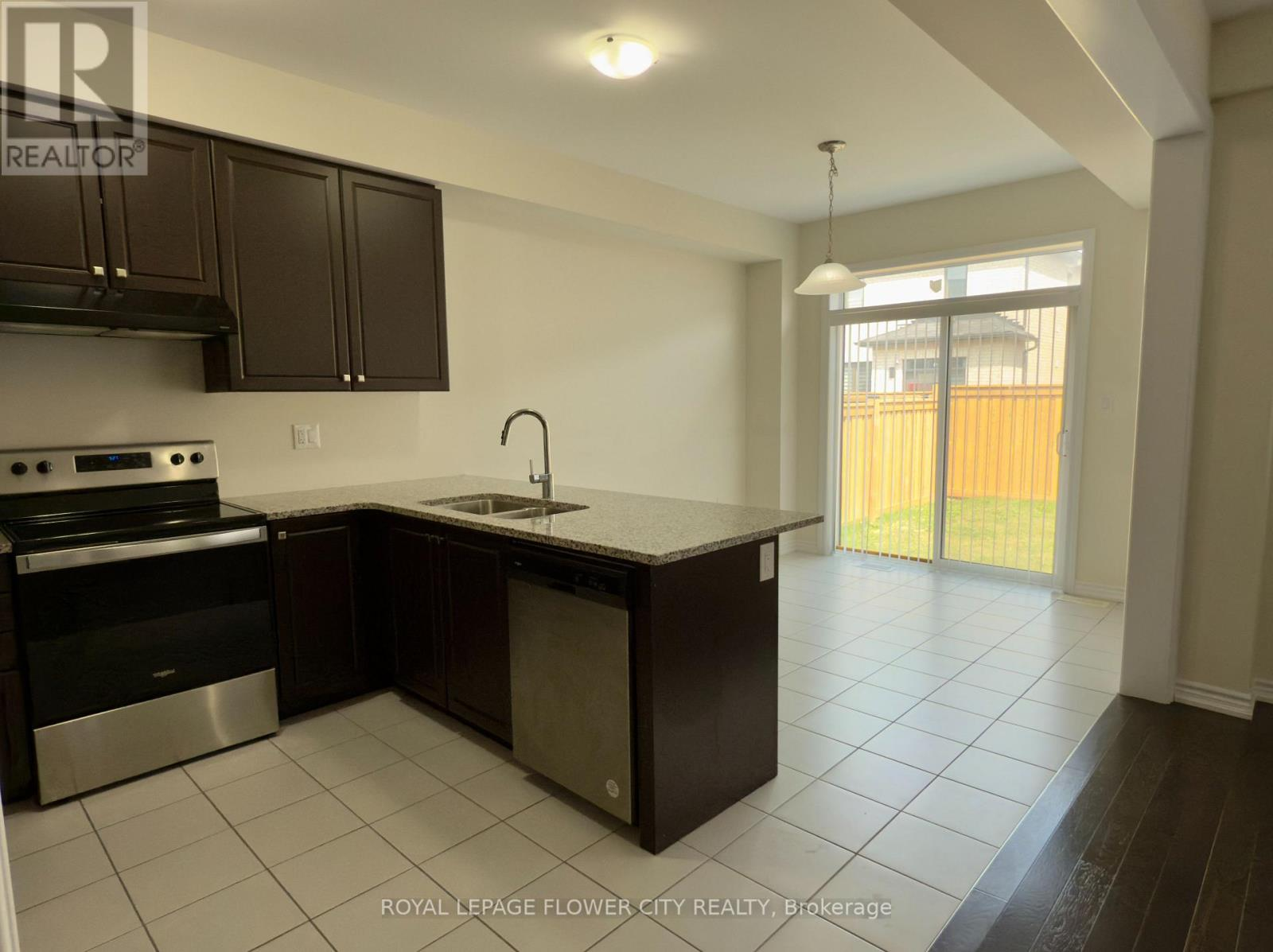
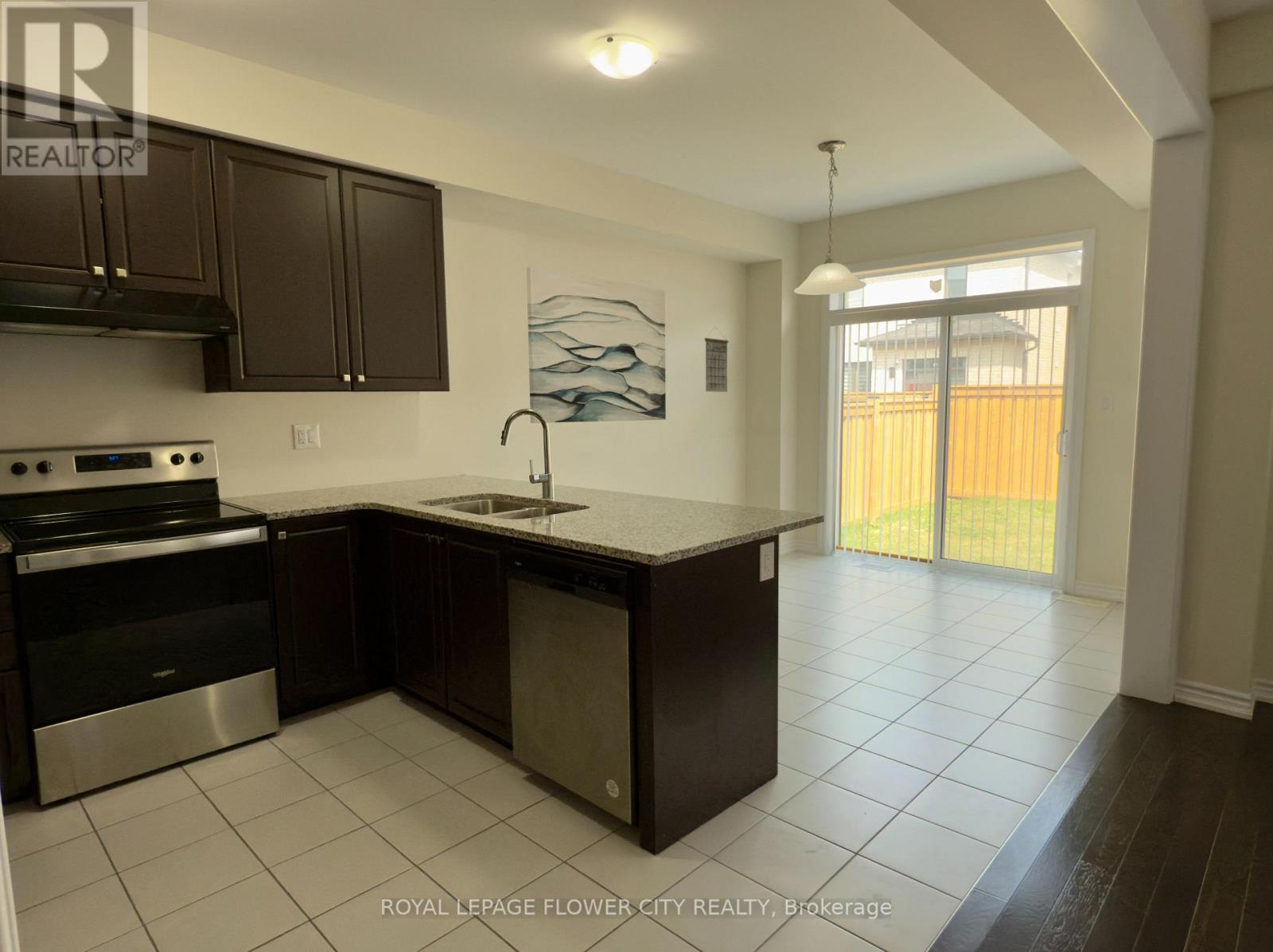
+ calendar (716, 359)
+ wall art (603, 351)
